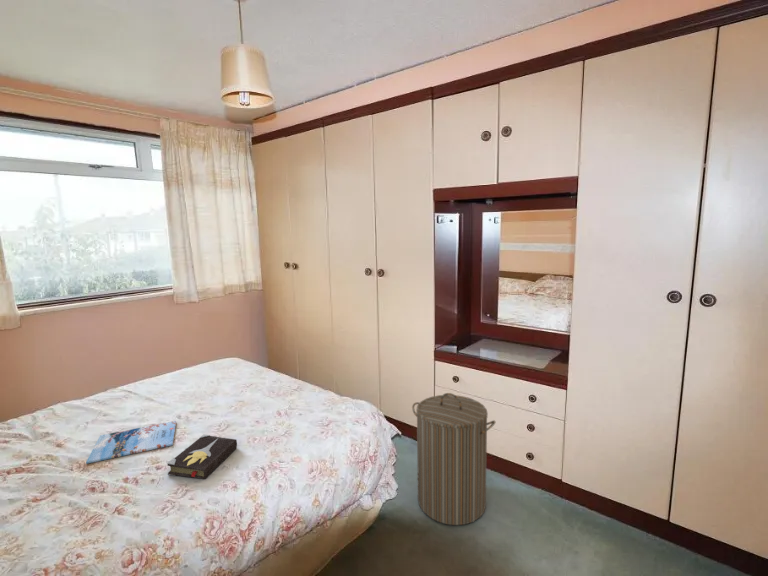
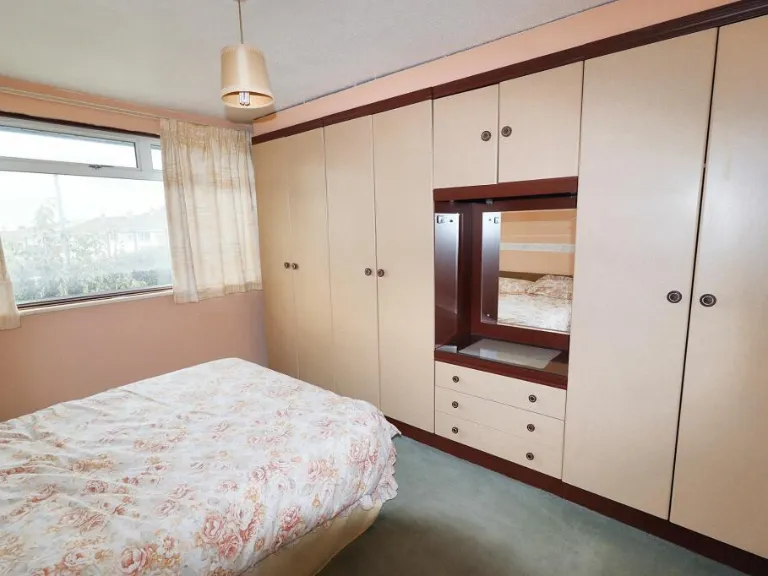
- magazine (135, 440)
- laundry hamper (451, 448)
- hardback book (204, 454)
